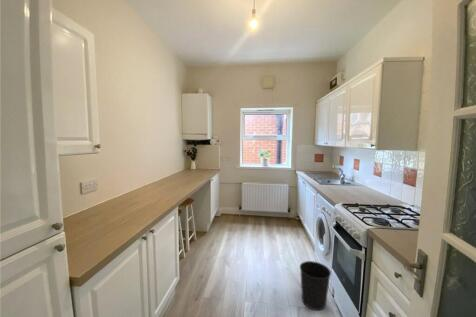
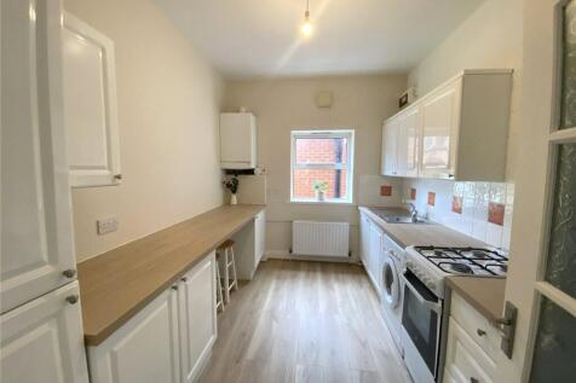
- wastebasket (314, 285)
